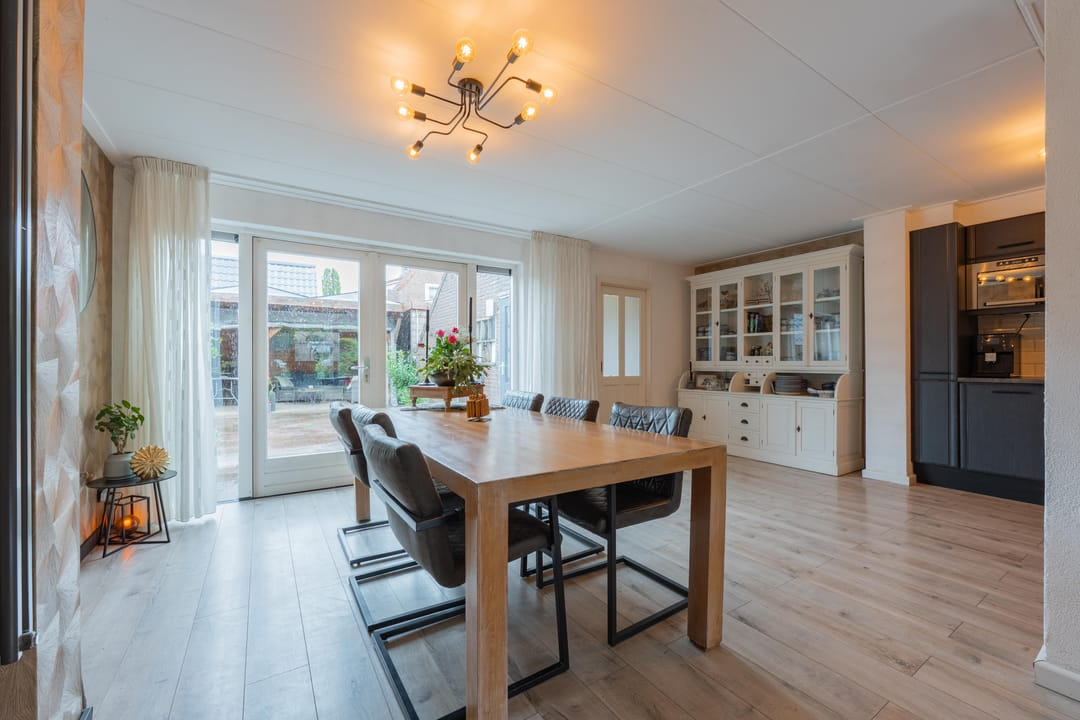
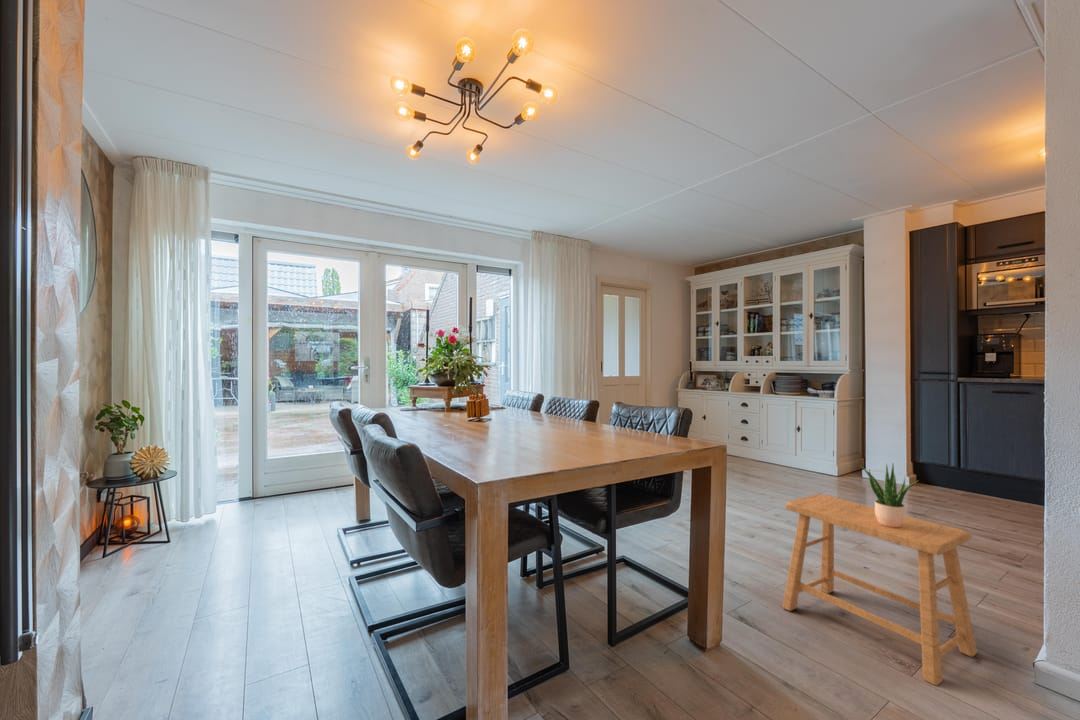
+ stool (865, 582)
+ potted plant (887, 491)
